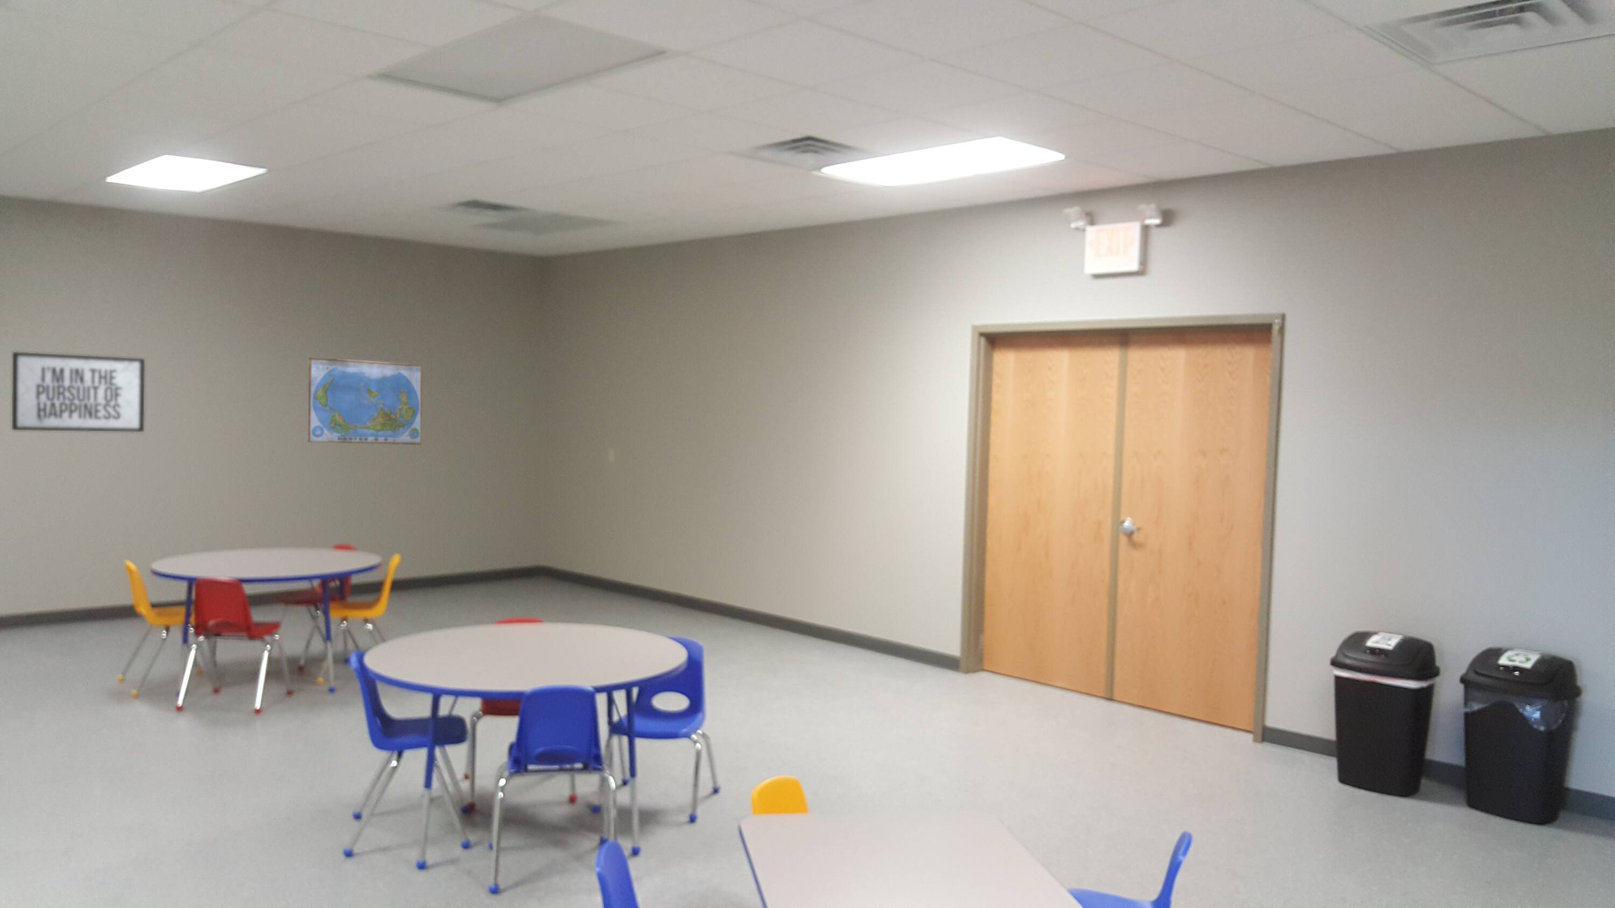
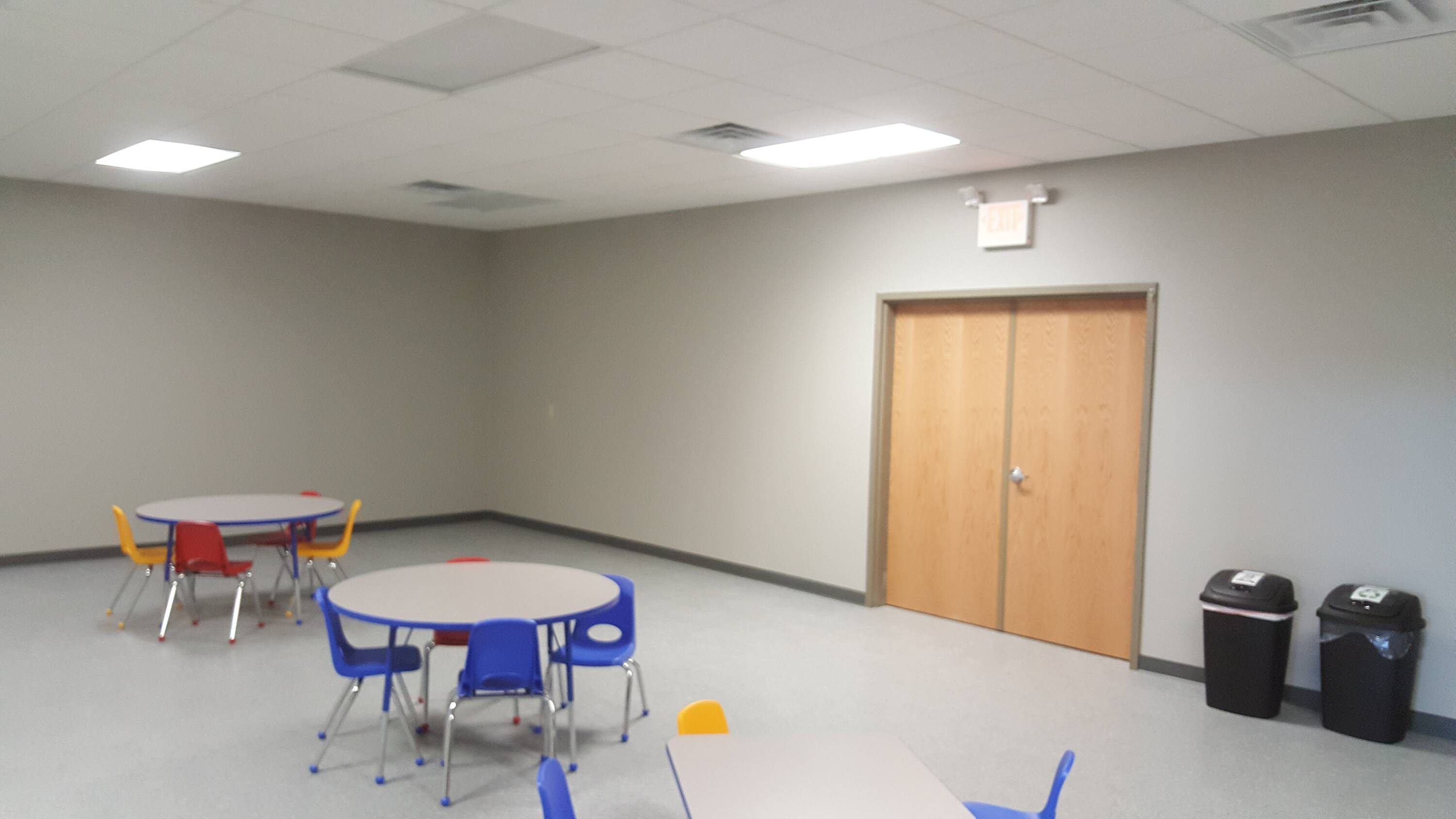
- world map (367, 402)
- mirror (80, 394)
